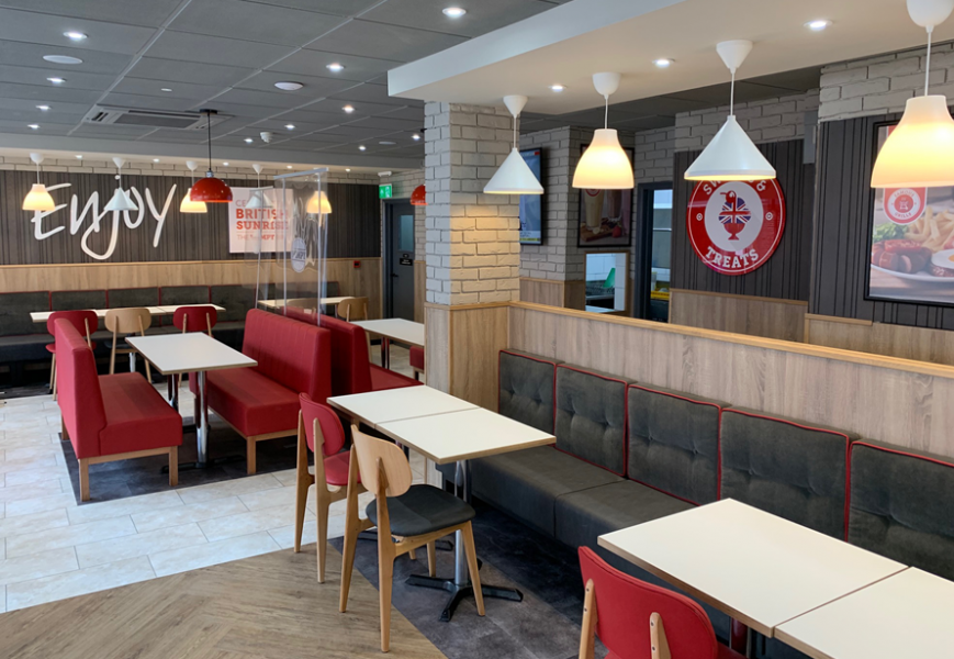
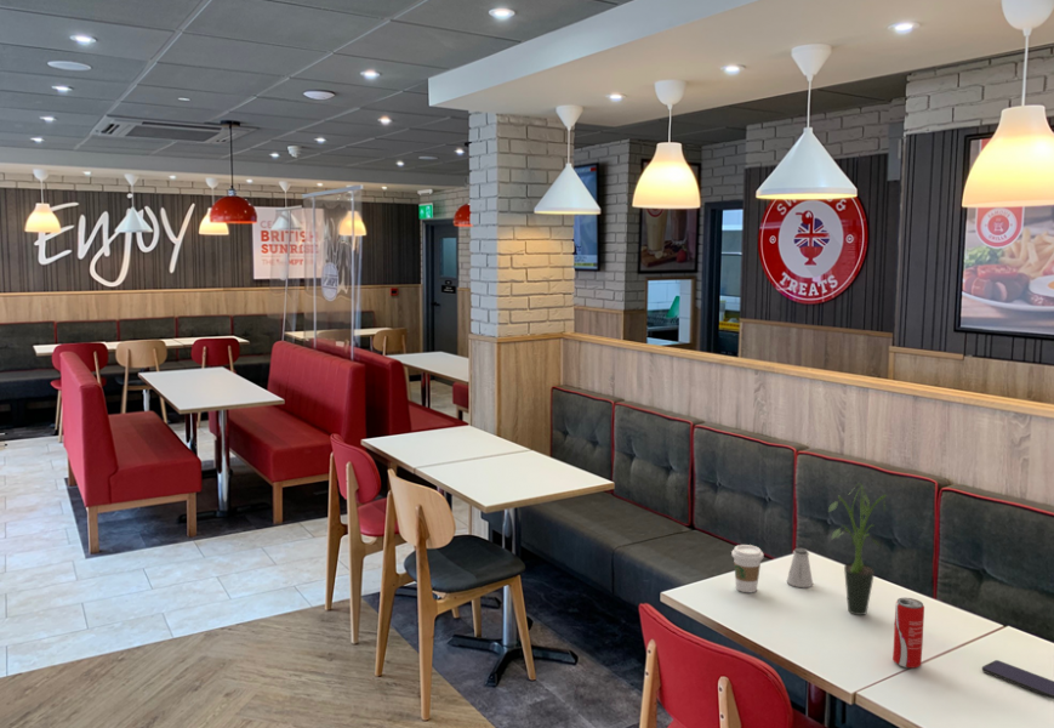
+ beverage can (907, 632)
+ saltshaker (799, 565)
+ smartphone (1024, 678)
+ coffee cup (746, 568)
+ potted plant (856, 550)
